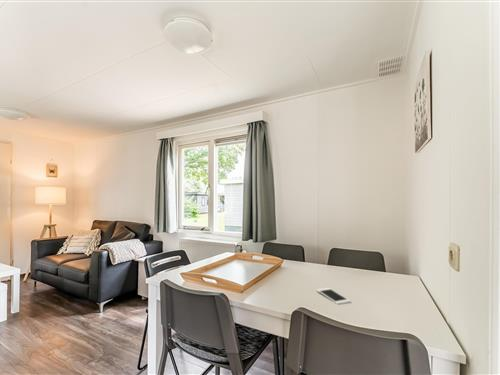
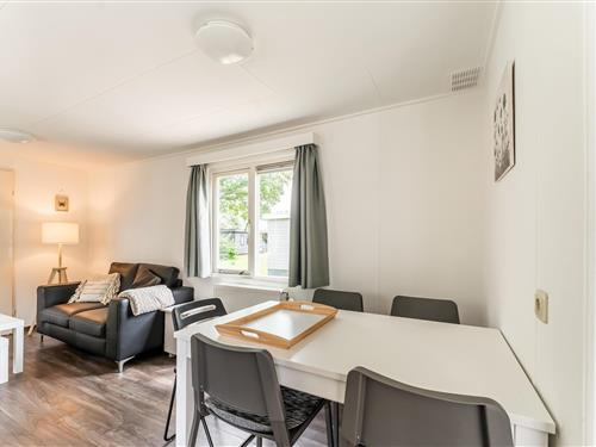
- cell phone (332, 295)
